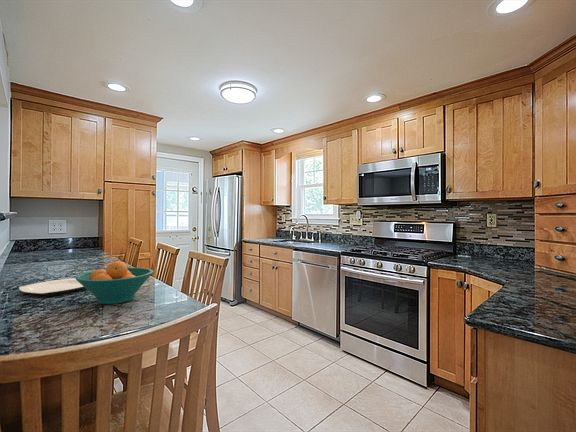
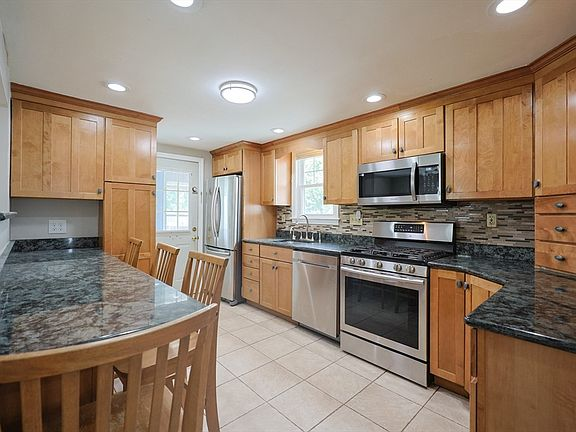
- fruit bowl (116, 280)
- plate (58, 286)
